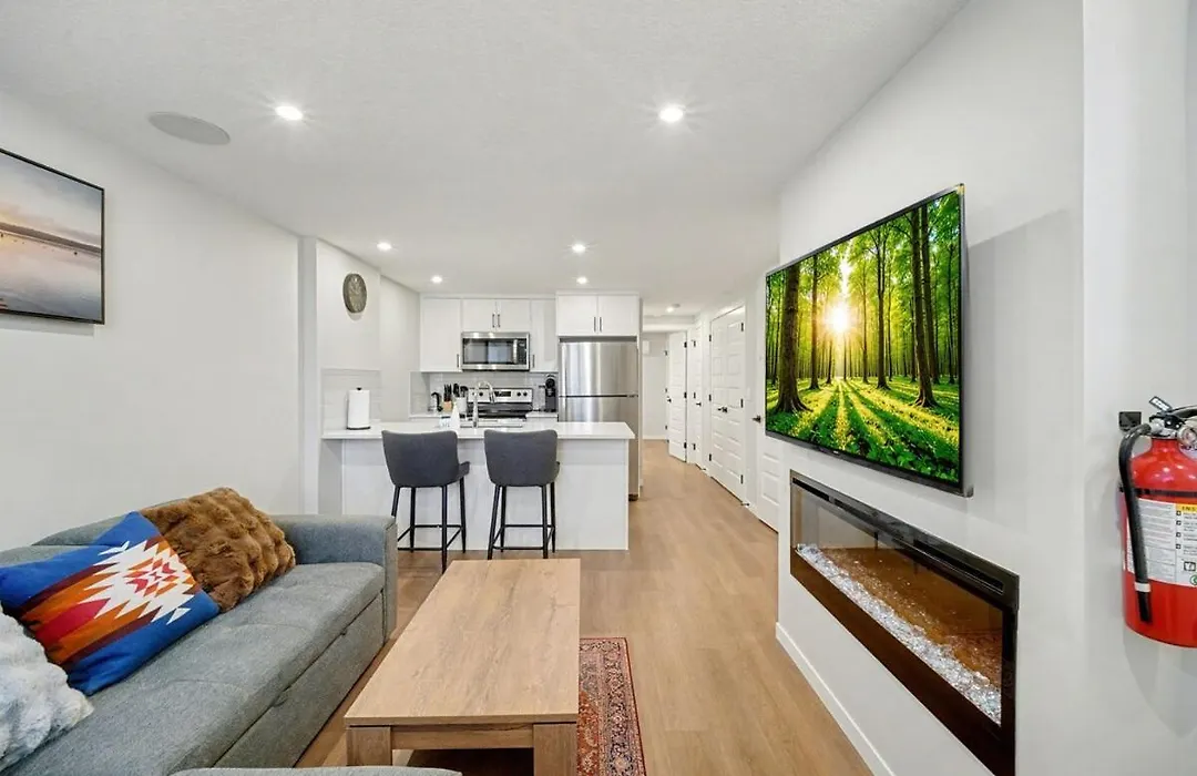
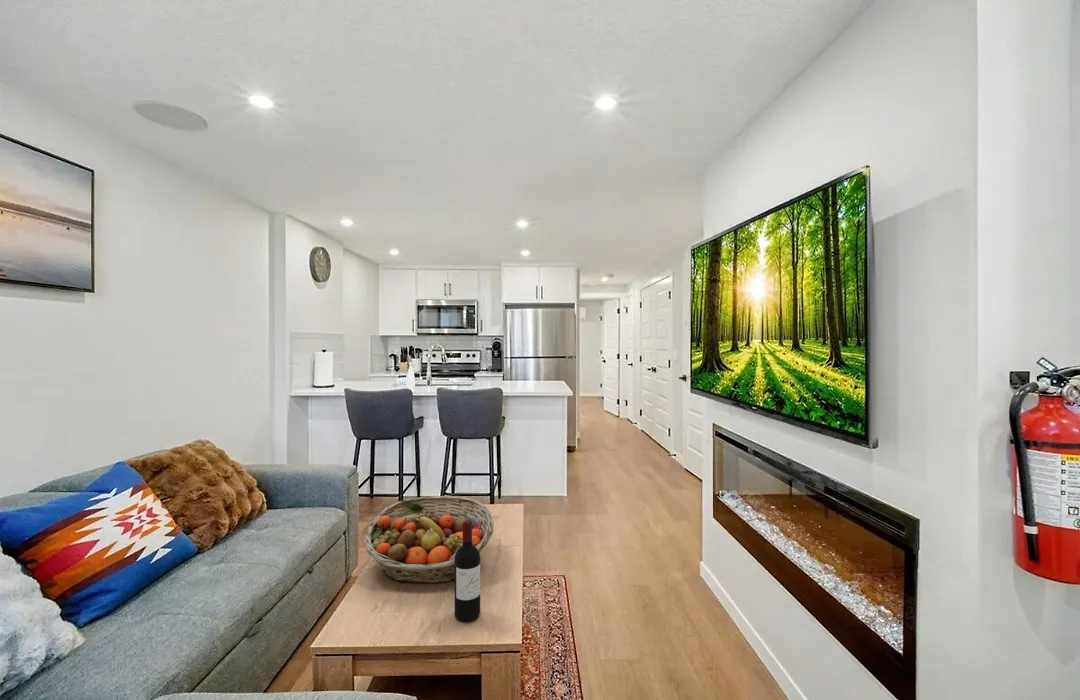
+ fruit basket (430, 537)
+ wine bottle (467, 568)
